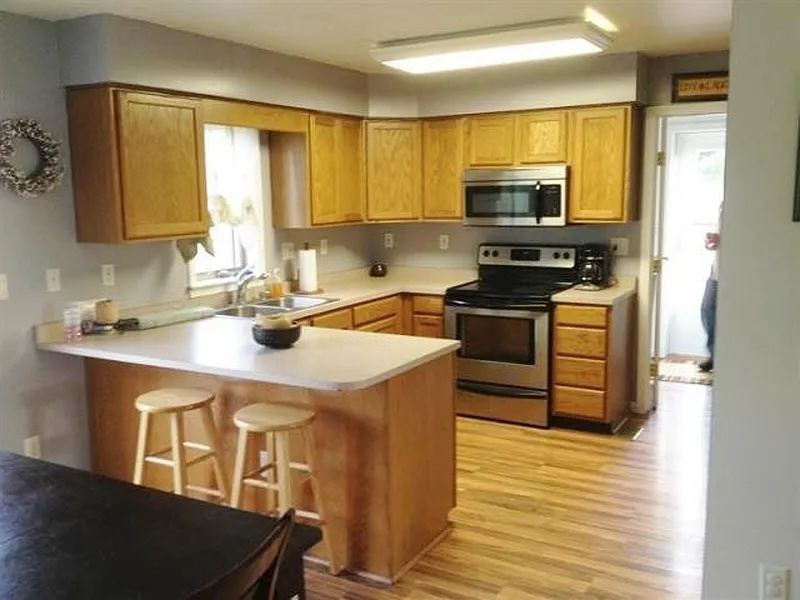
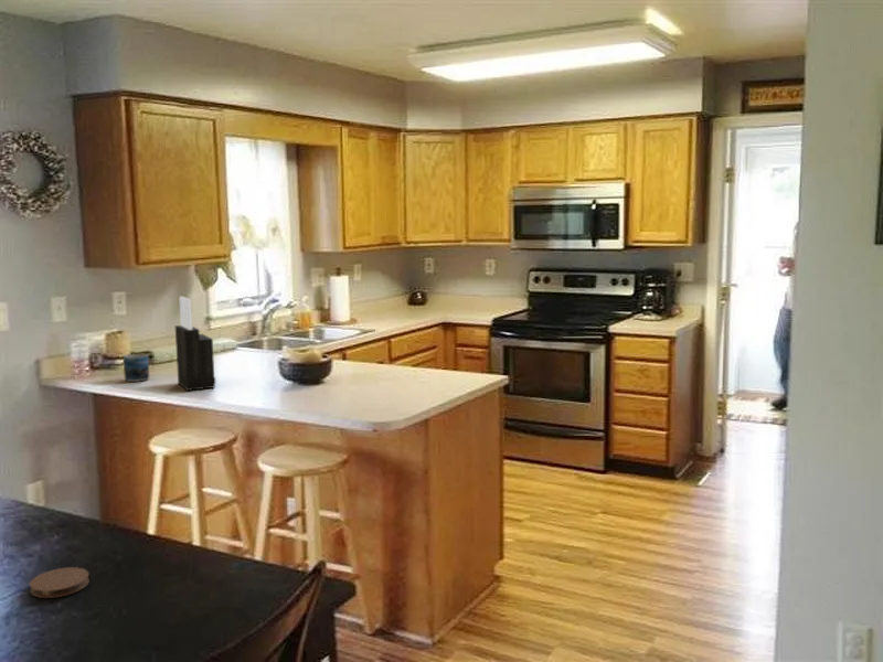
+ mug (137, 366)
+ coaster (60, 581)
+ knife block (196, 341)
